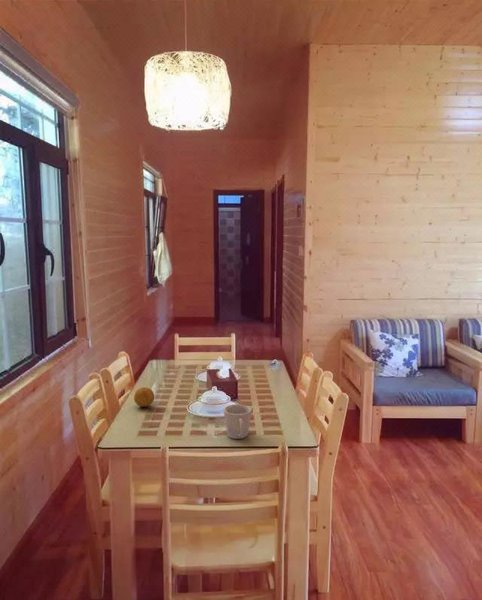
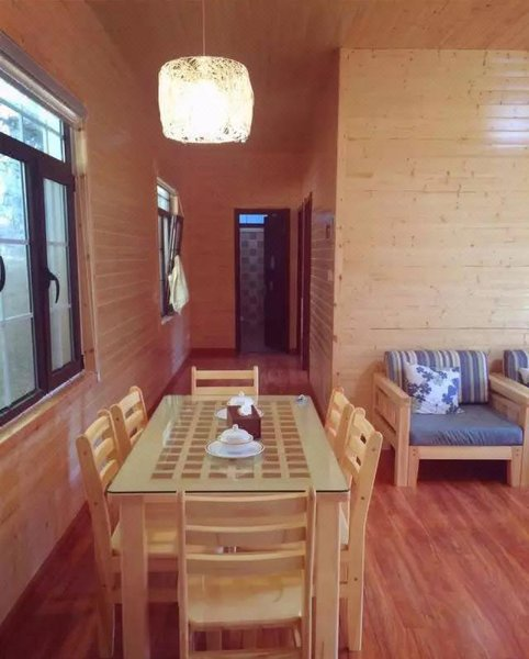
- mug (238, 424)
- fruit (144, 397)
